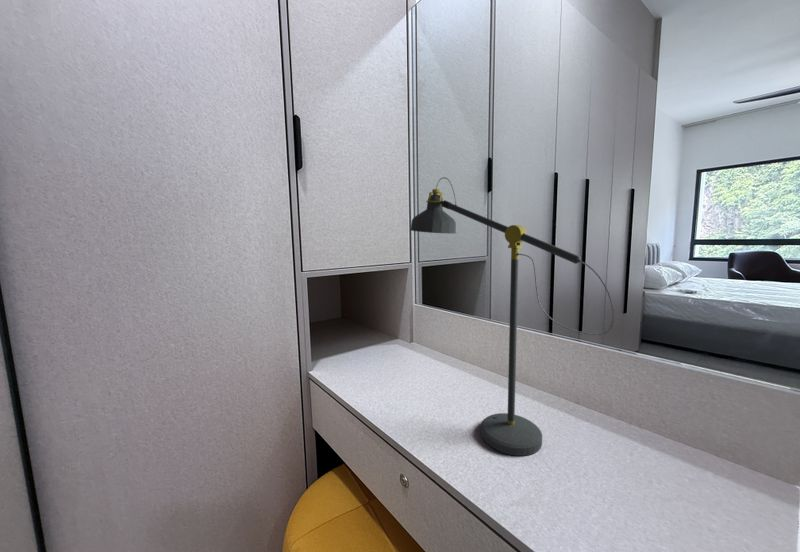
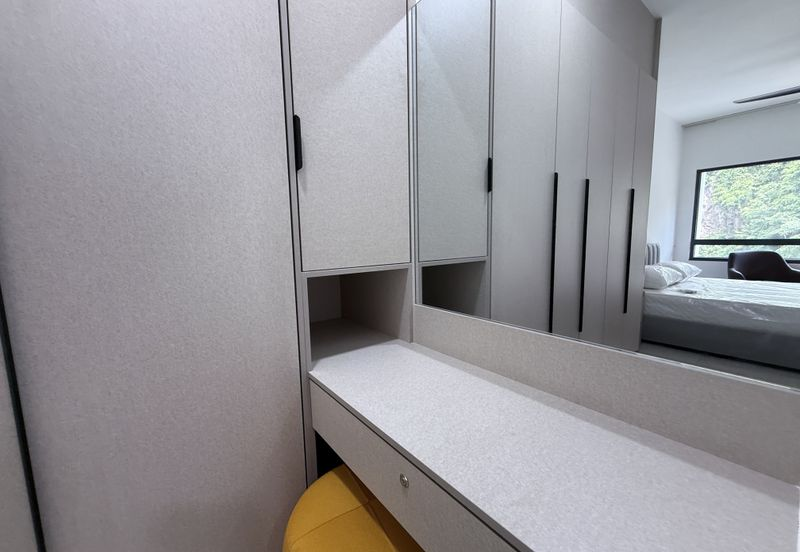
- desk lamp (510, 300)
